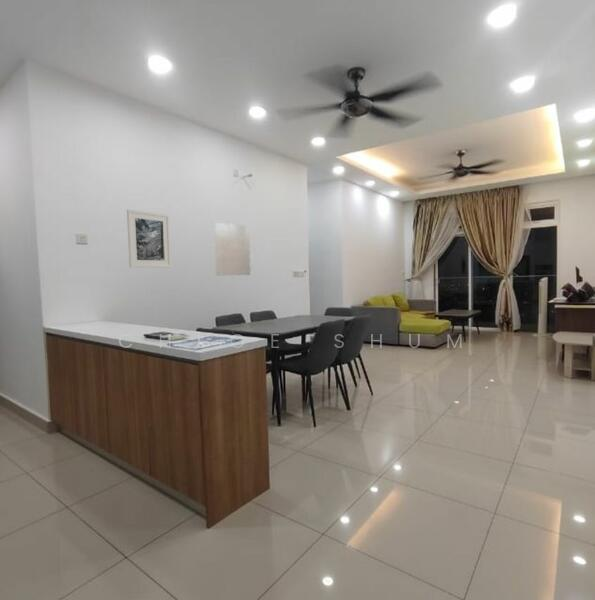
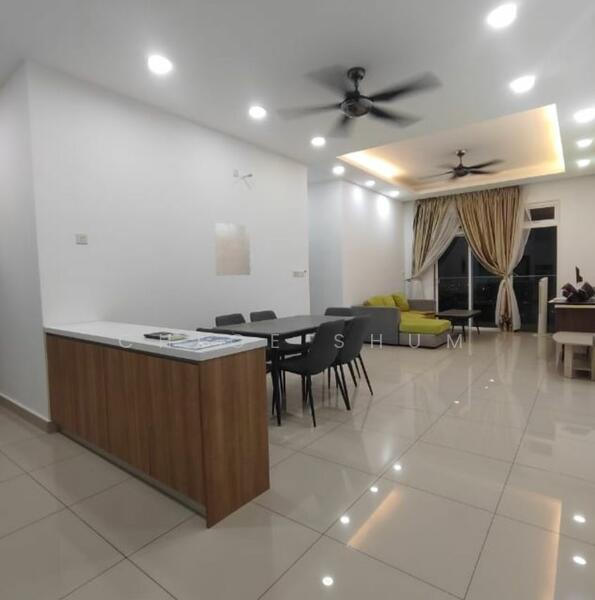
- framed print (150, 240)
